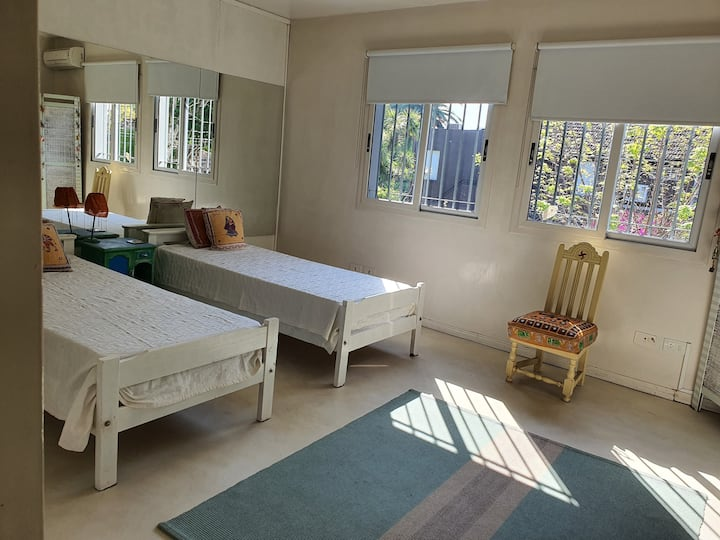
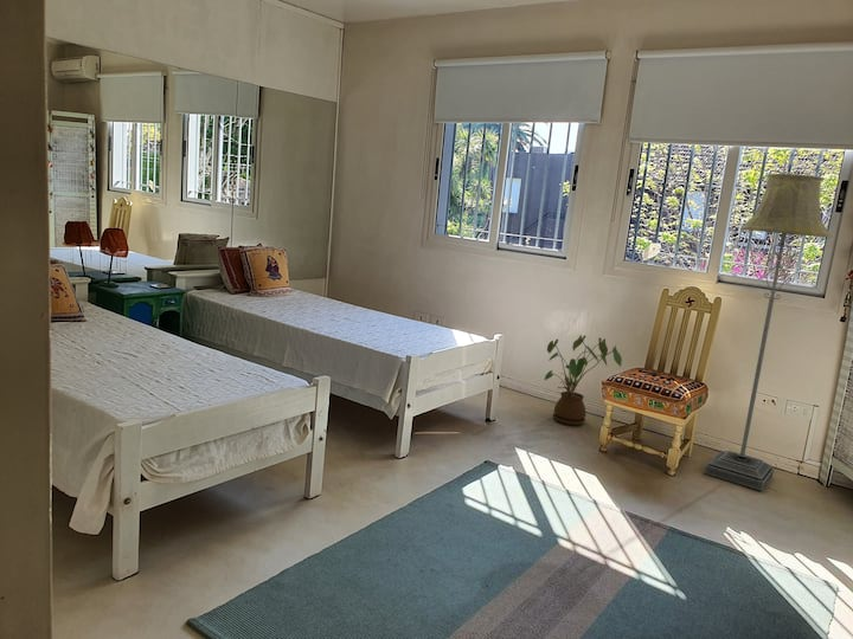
+ floor lamp (765, 331)
+ house plant (577, 381)
